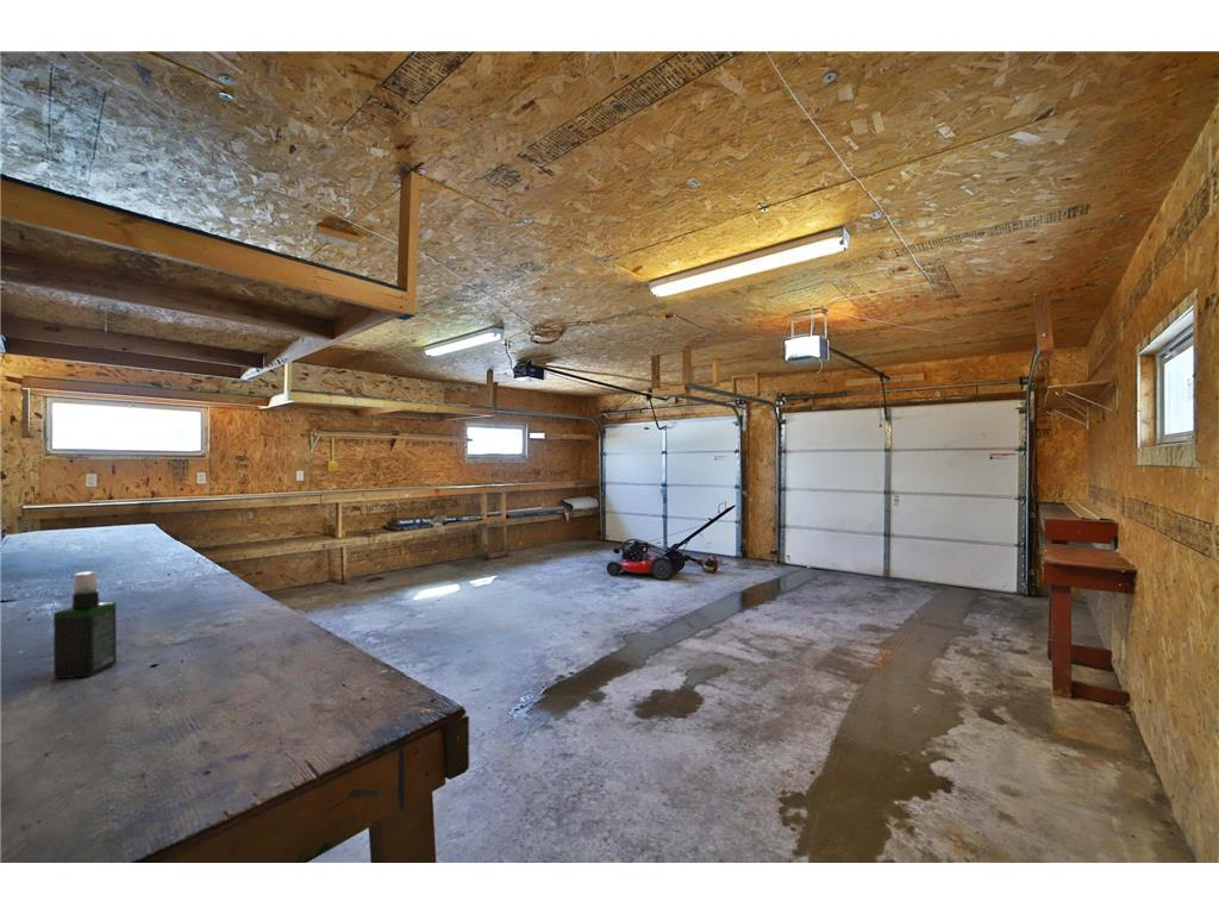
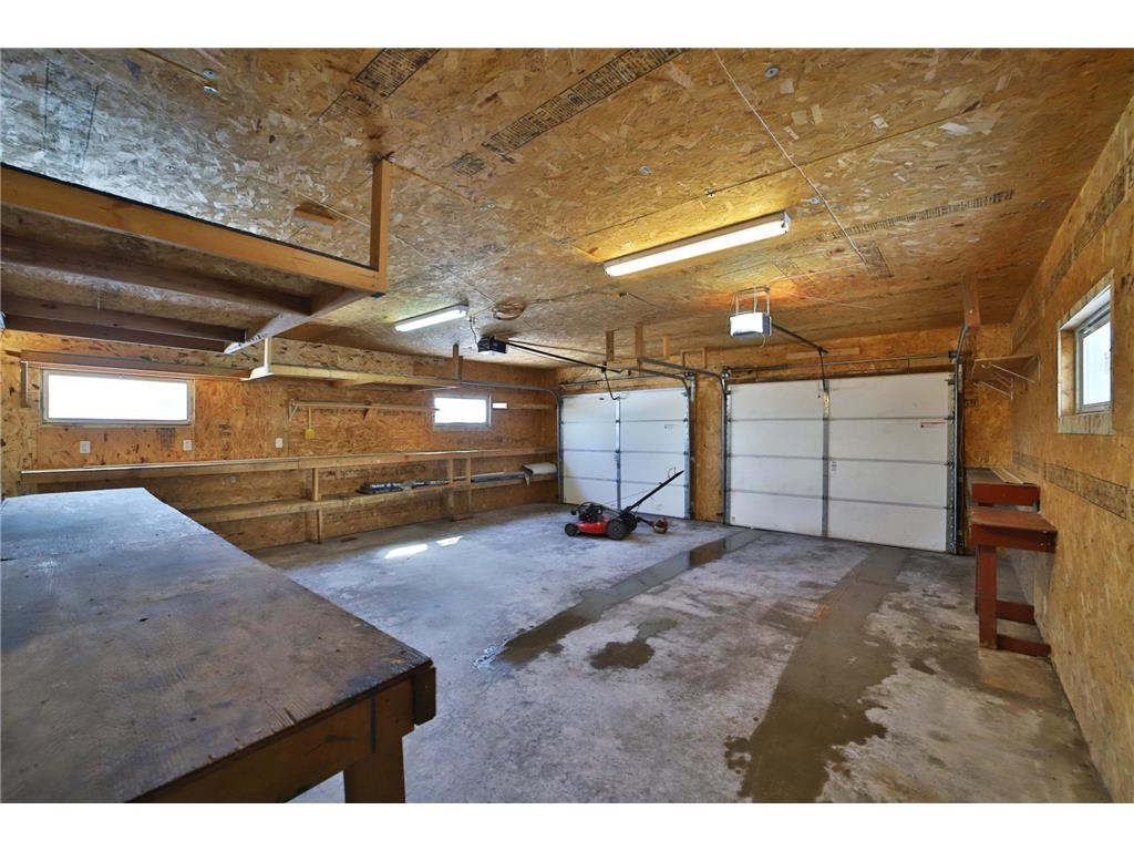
- spray bottle (86, 621)
